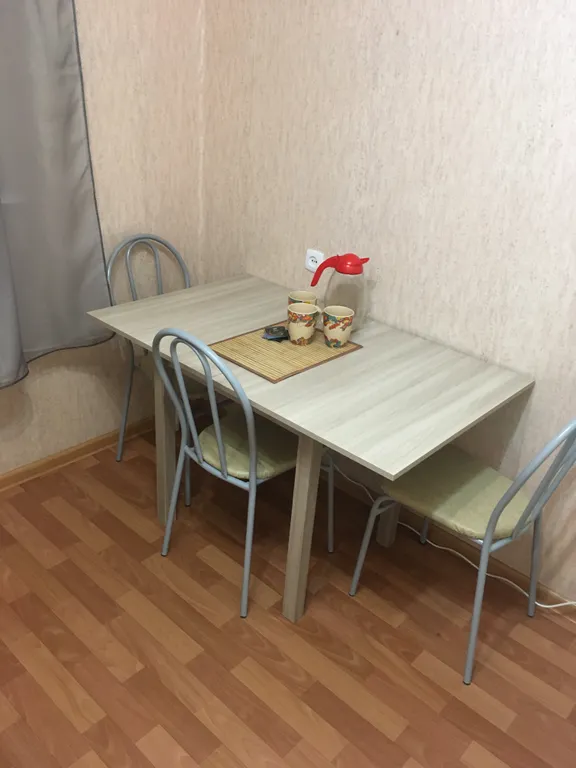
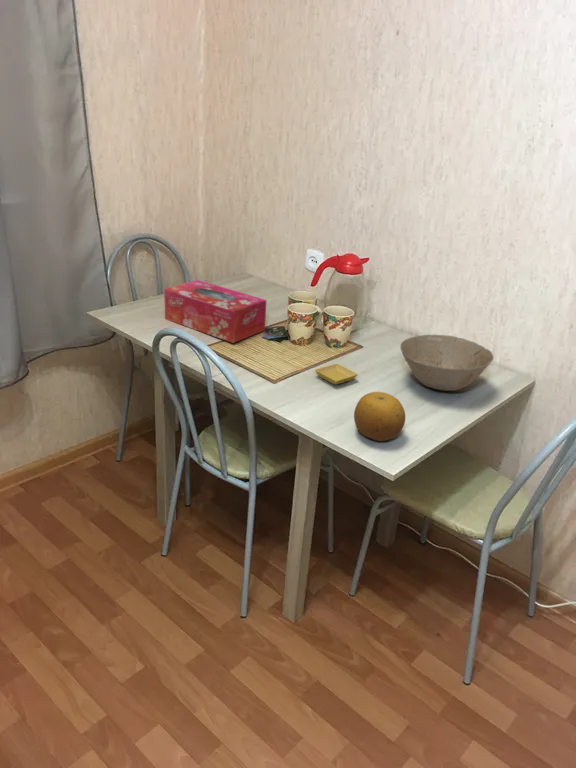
+ saucer (335, 375)
+ tissue box (214, 309)
+ fruit (379, 416)
+ bowl (443, 367)
